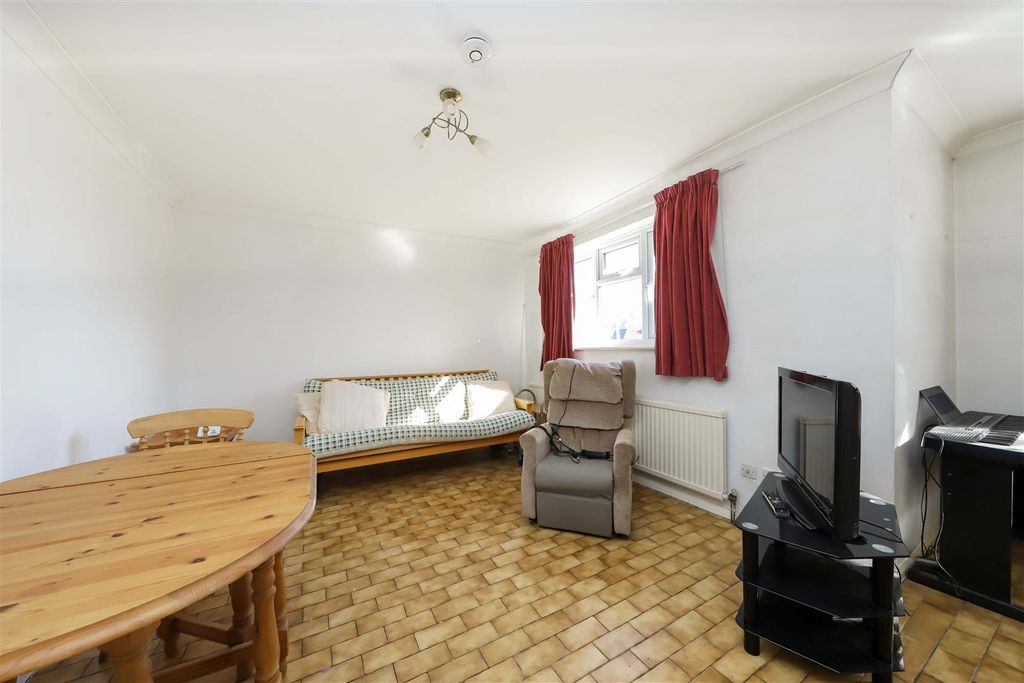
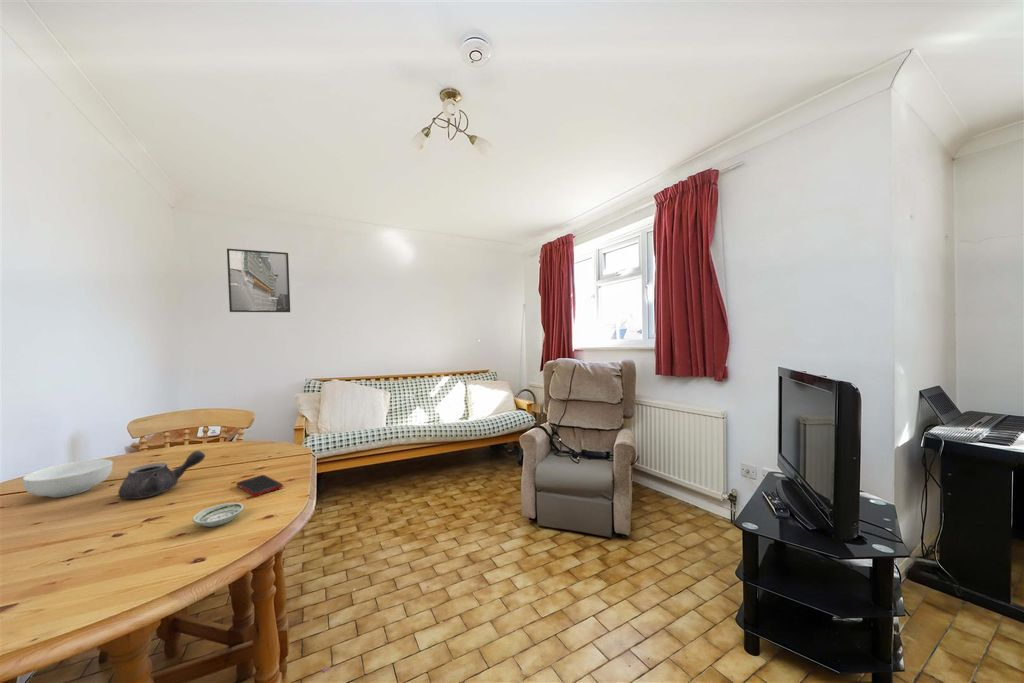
+ saucer (219, 516)
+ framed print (259, 281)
+ cereal bowl (70, 480)
+ cell phone (259, 485)
+ teapot (164, 473)
